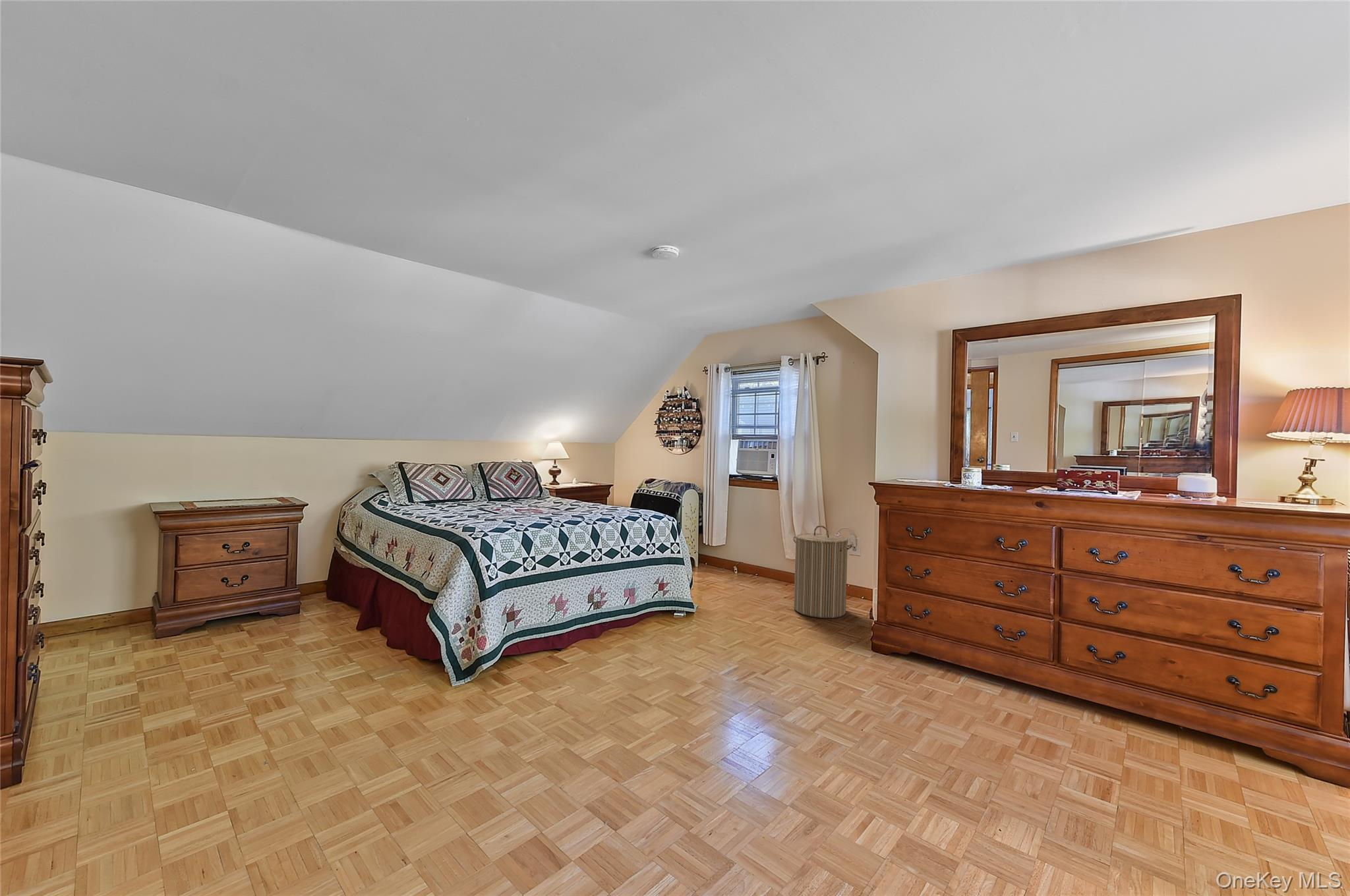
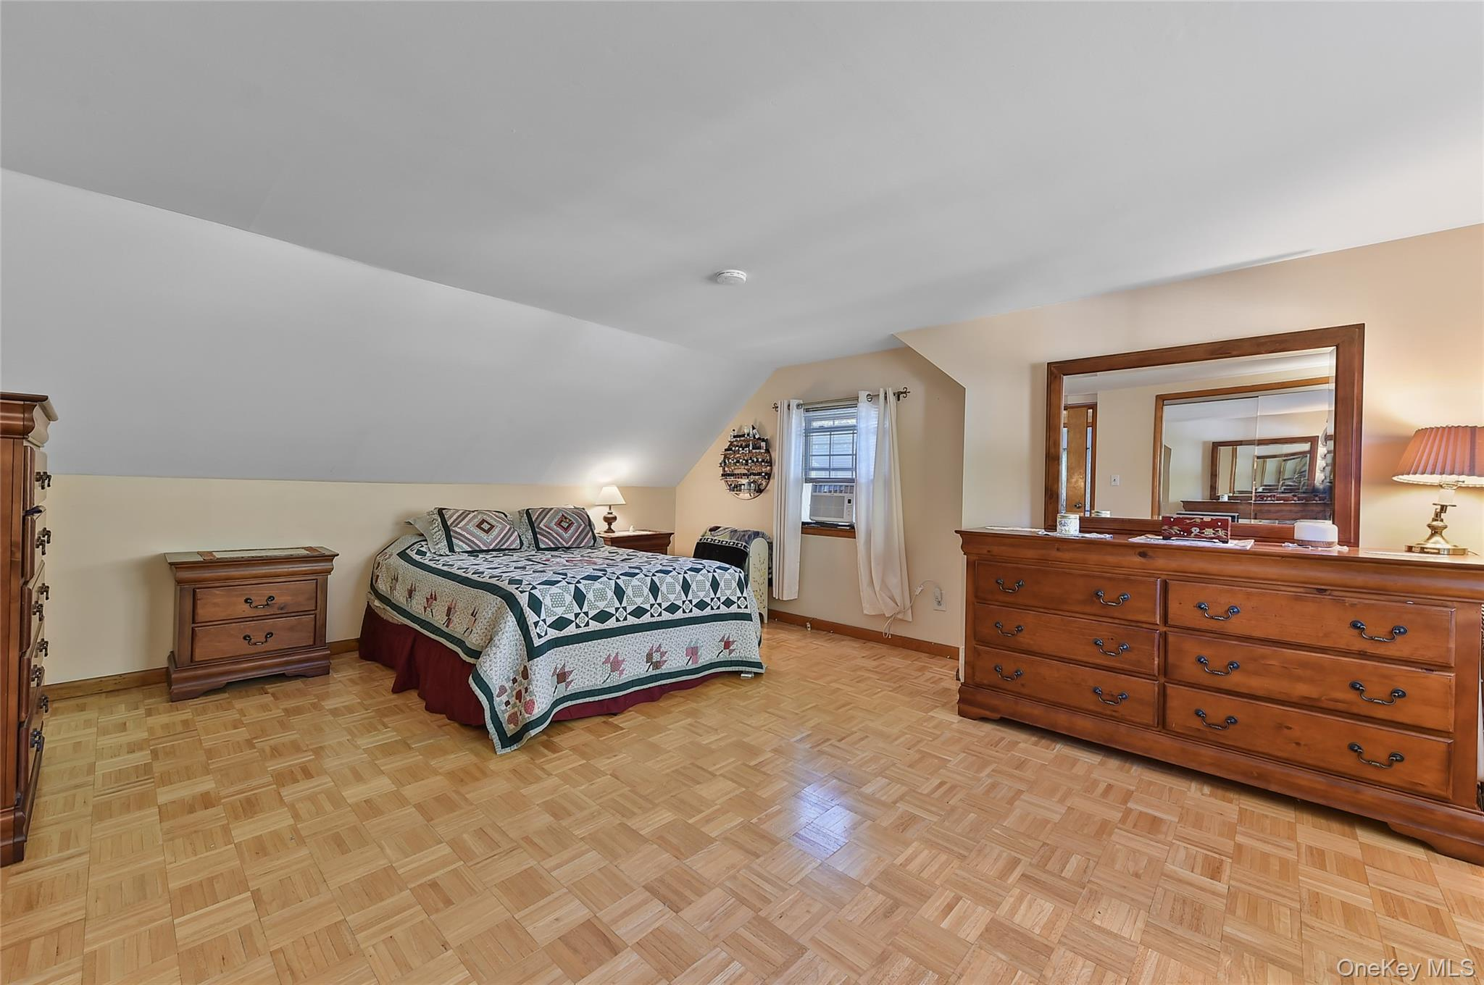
- laundry hamper (821, 568)
